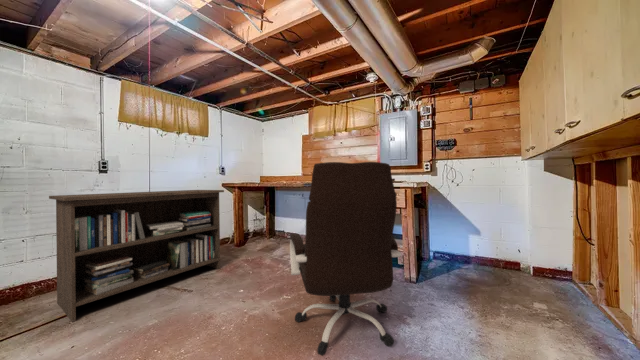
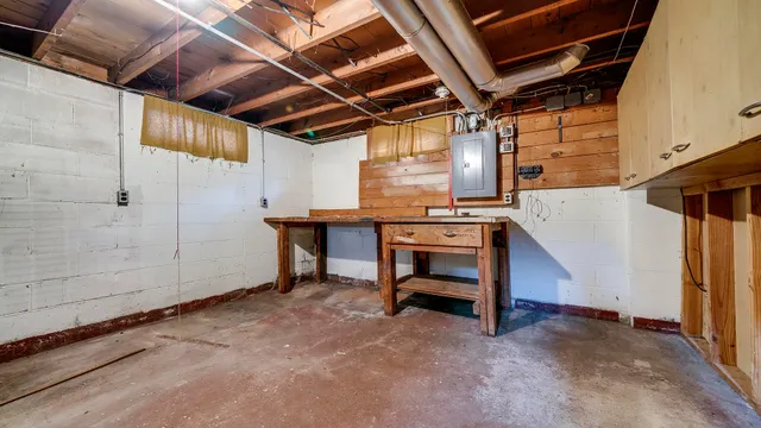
- office chair (342, 243)
- storage cabinet (151, 238)
